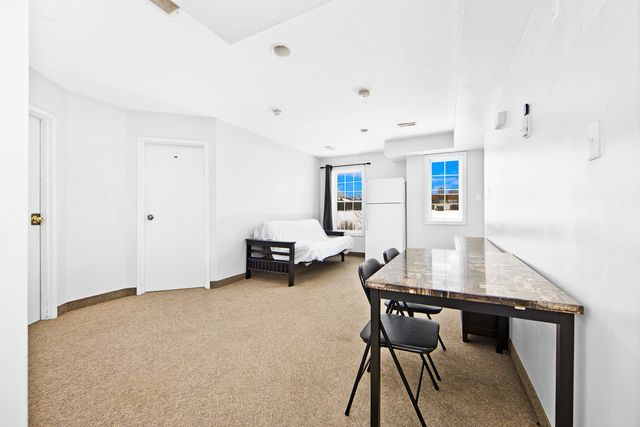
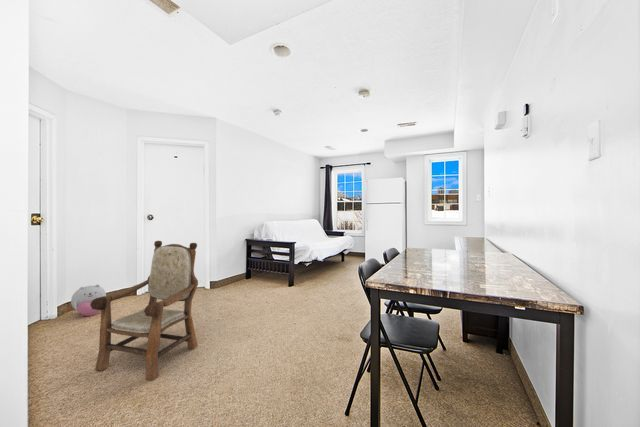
+ plush toy (89, 299)
+ armchair (152, 300)
